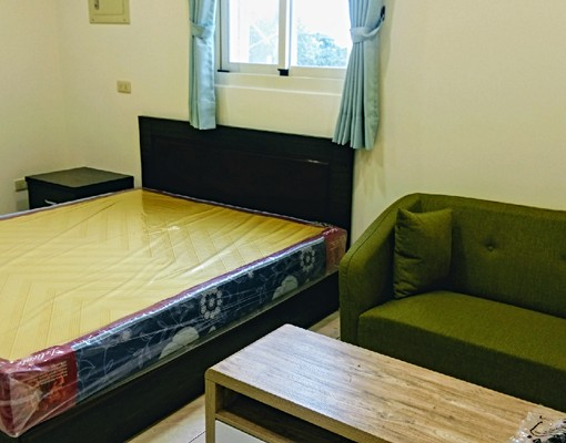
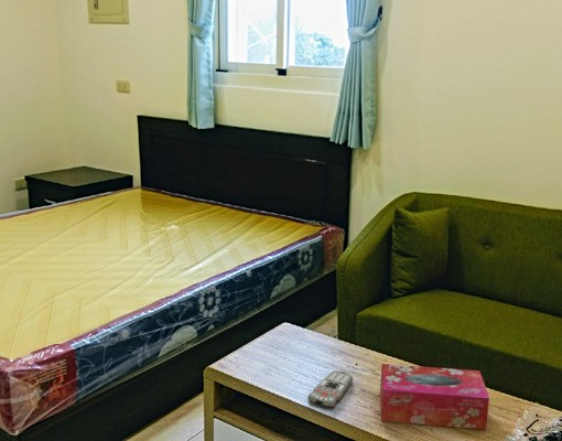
+ remote control (332, 387)
+ tissue box (431, 395)
